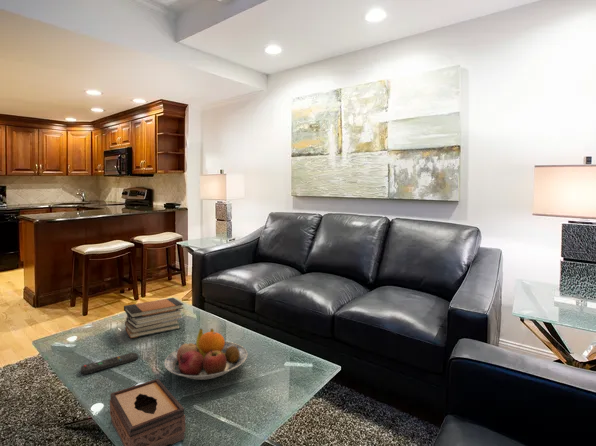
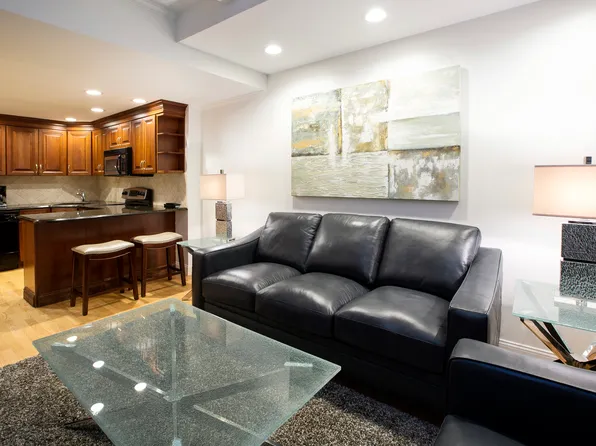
- tissue box (146, 415)
- fruit bowl (207, 353)
- remote control (110, 362)
- book stack (154, 316)
